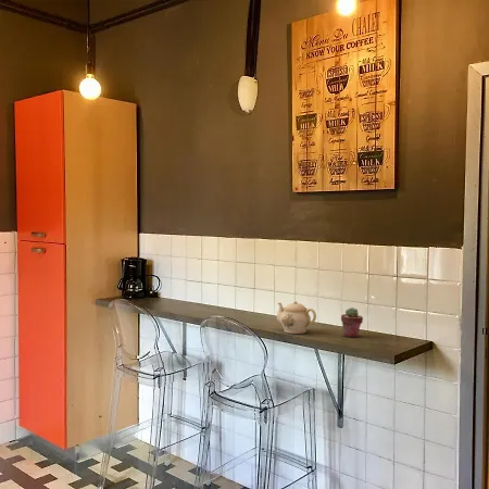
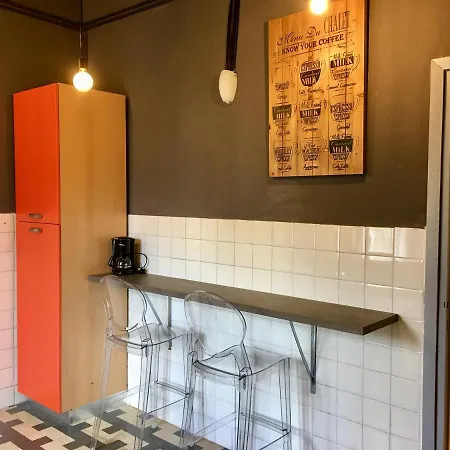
- teapot (296, 316)
- potted succulent (351, 322)
